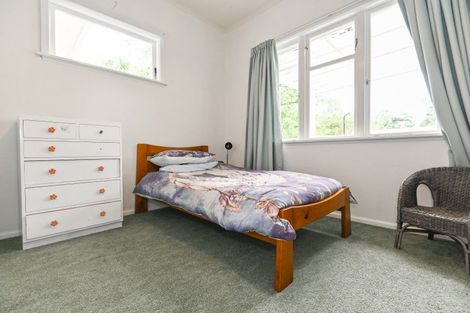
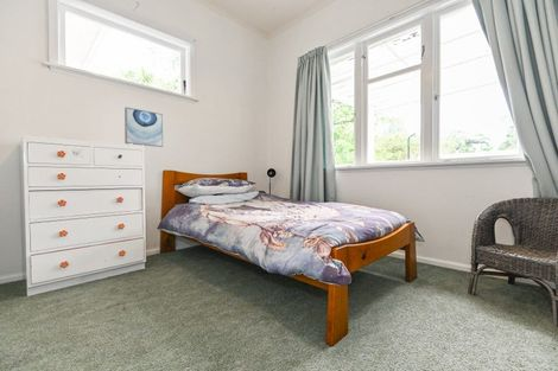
+ wall art (145, 128)
